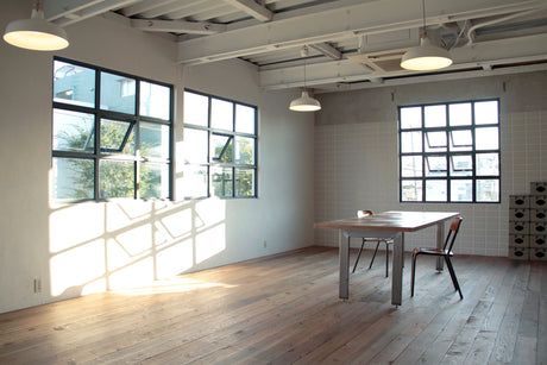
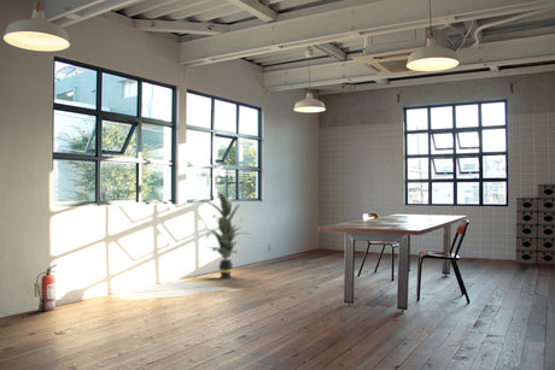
+ indoor plant (222, 235)
+ fire extinguisher (46, 287)
